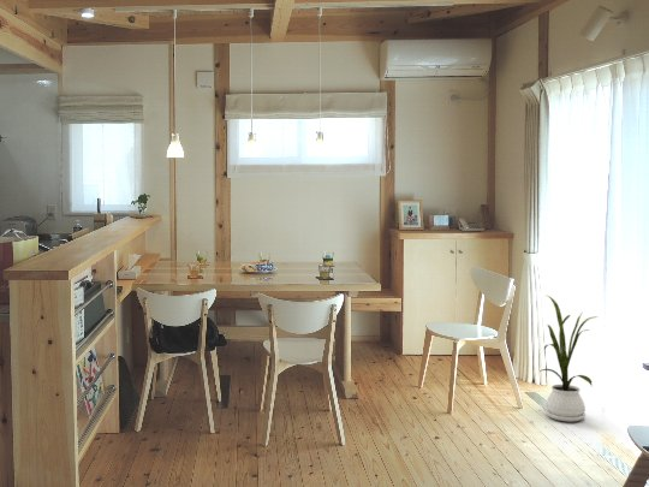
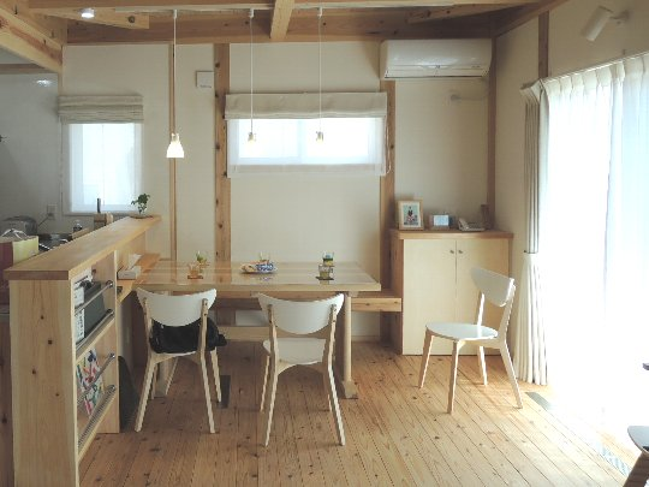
- house plant (565, 357)
